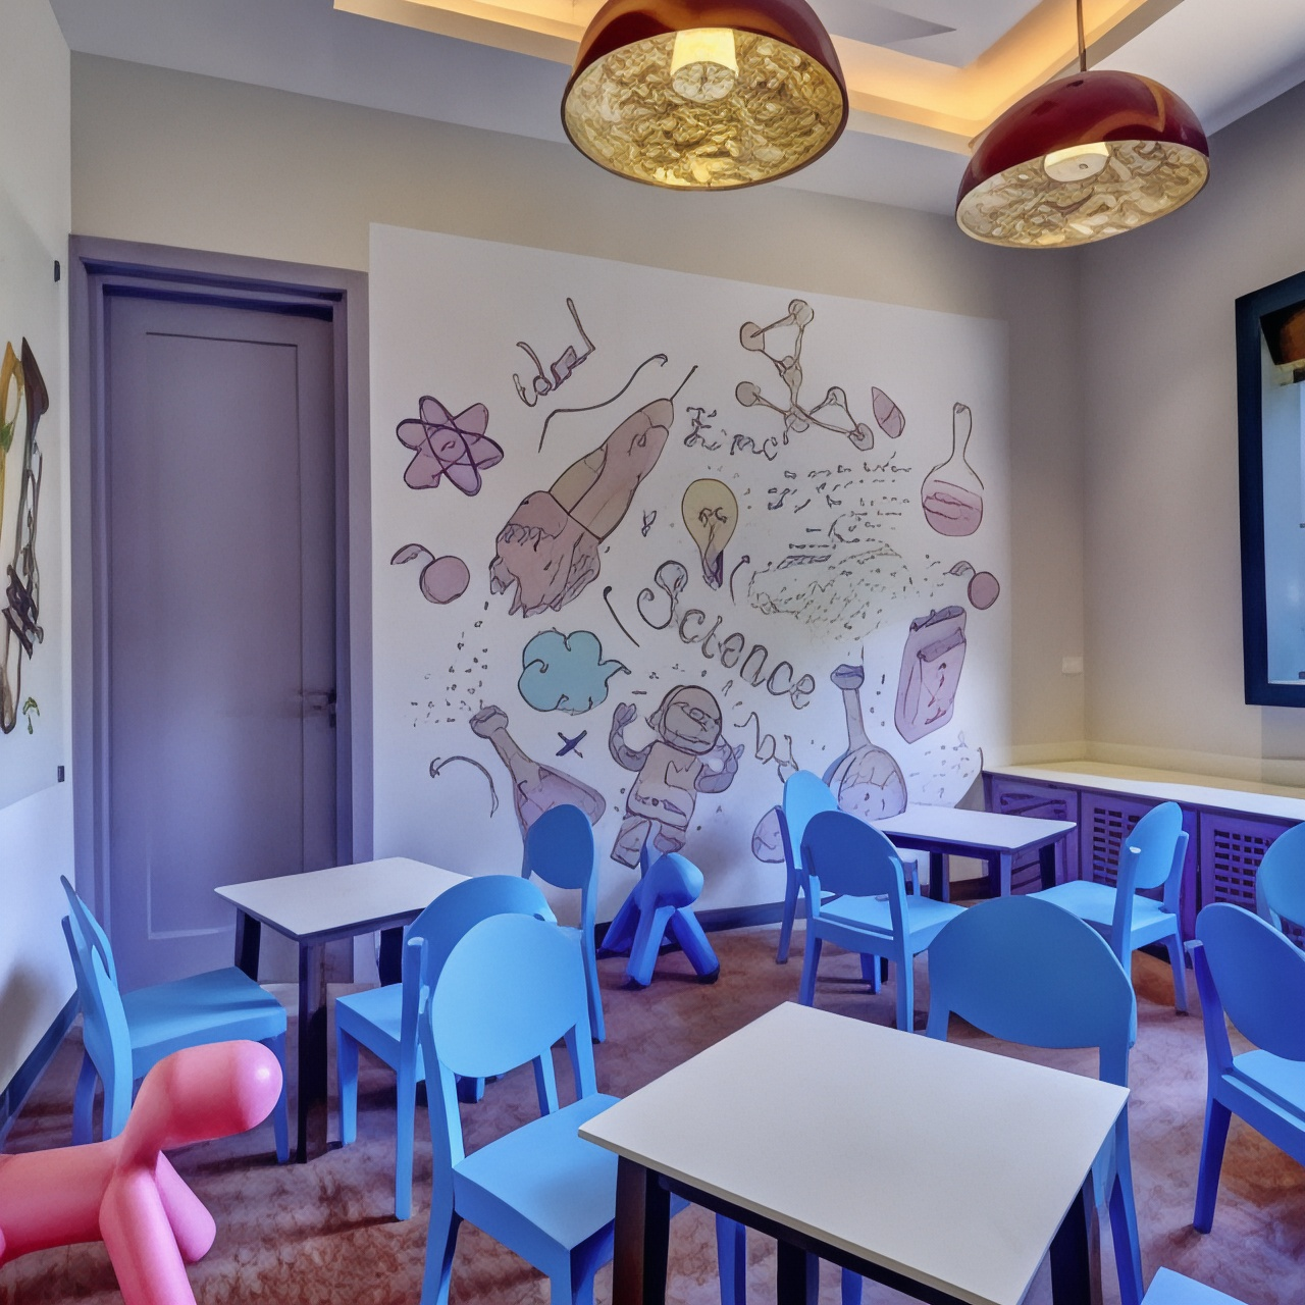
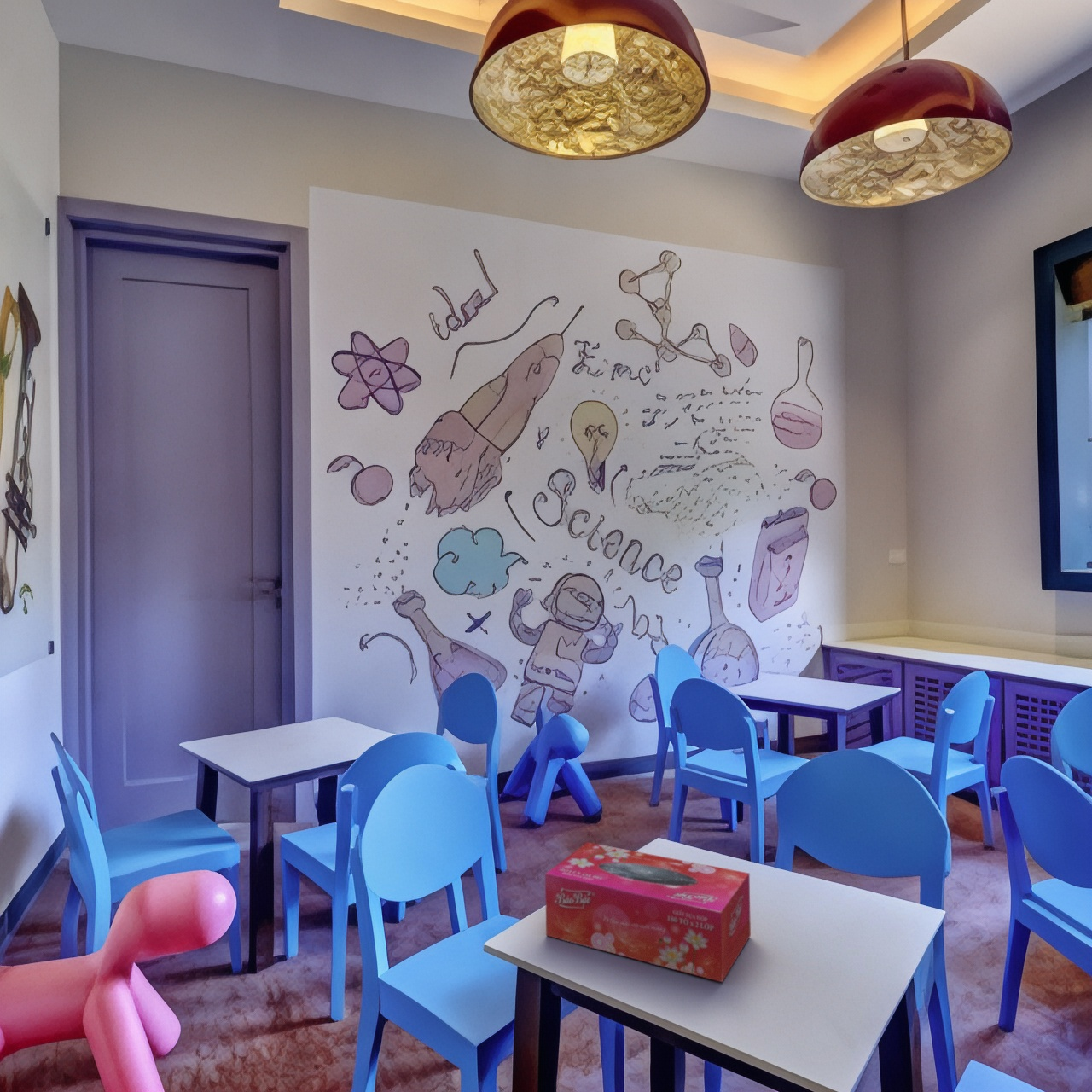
+ tissue box (647, 904)
